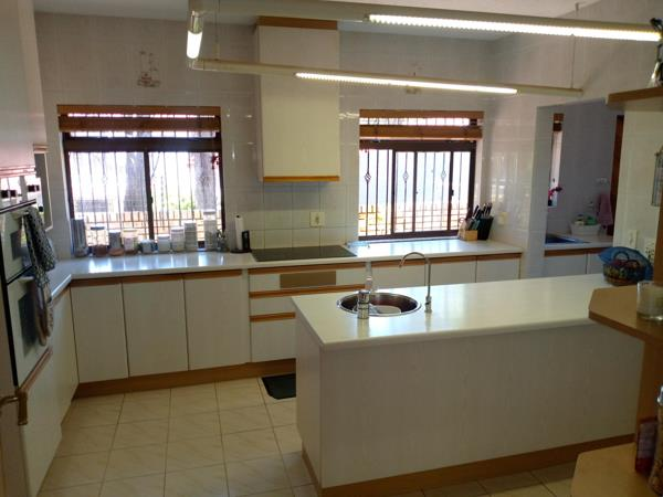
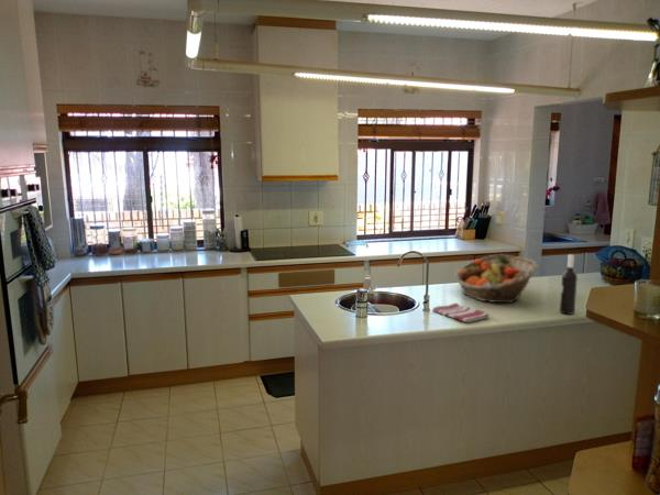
+ wine bottle (569, 284)
+ fruit basket (494, 277)
+ dish towel (460, 311)
